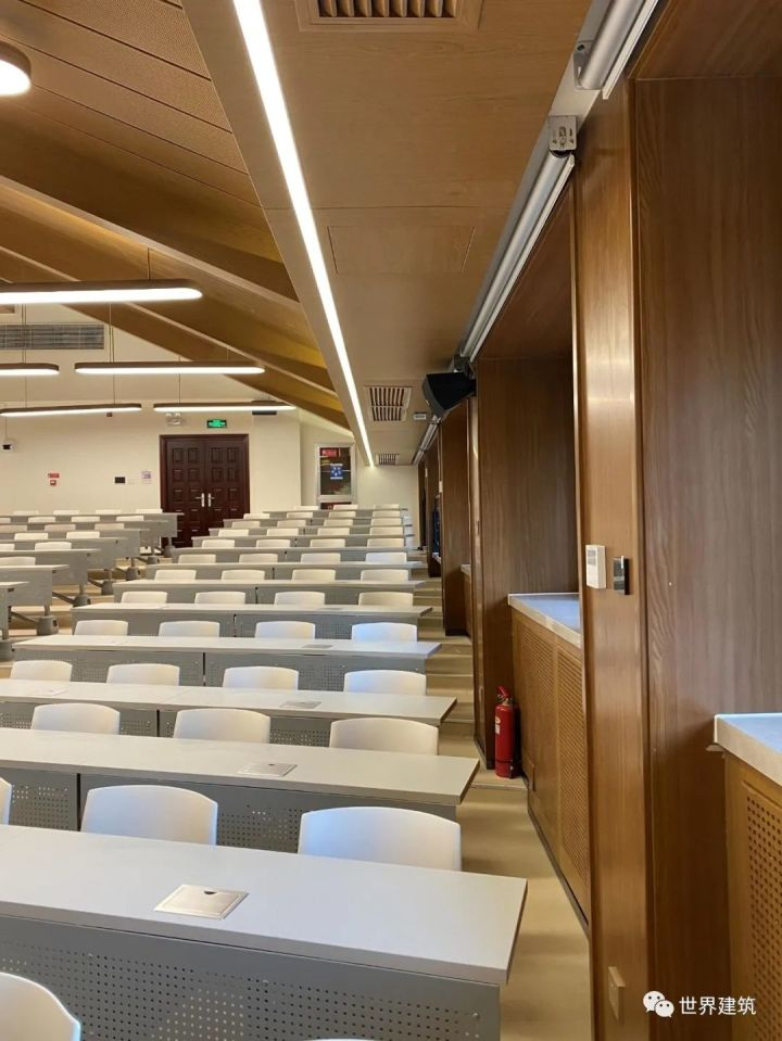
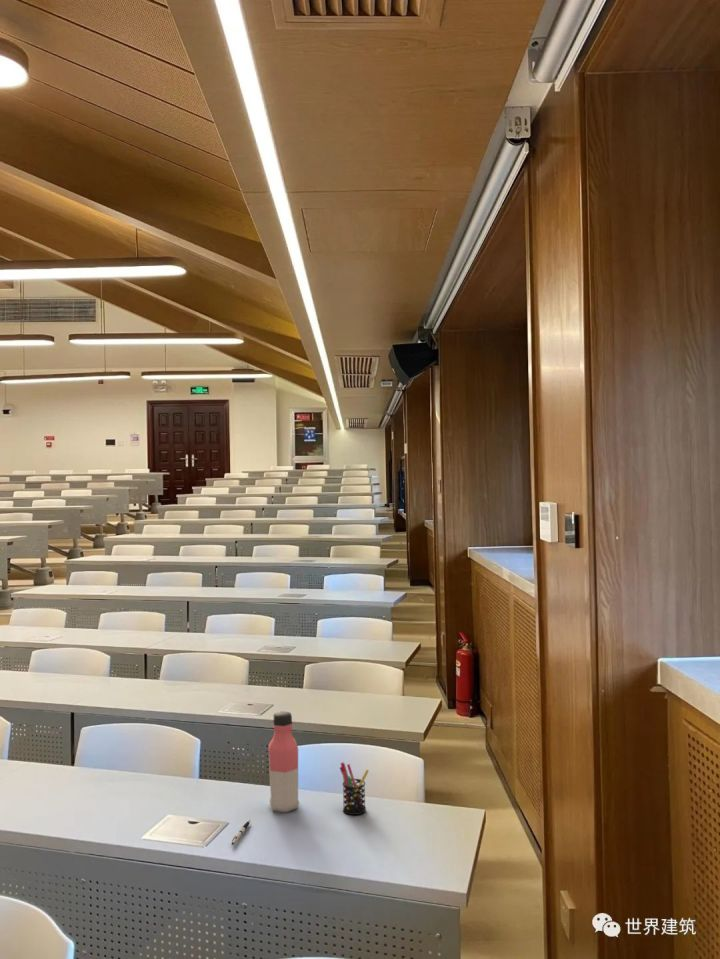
+ water bottle (283, 760)
+ pen holder (352, 787)
+ pen (241, 831)
